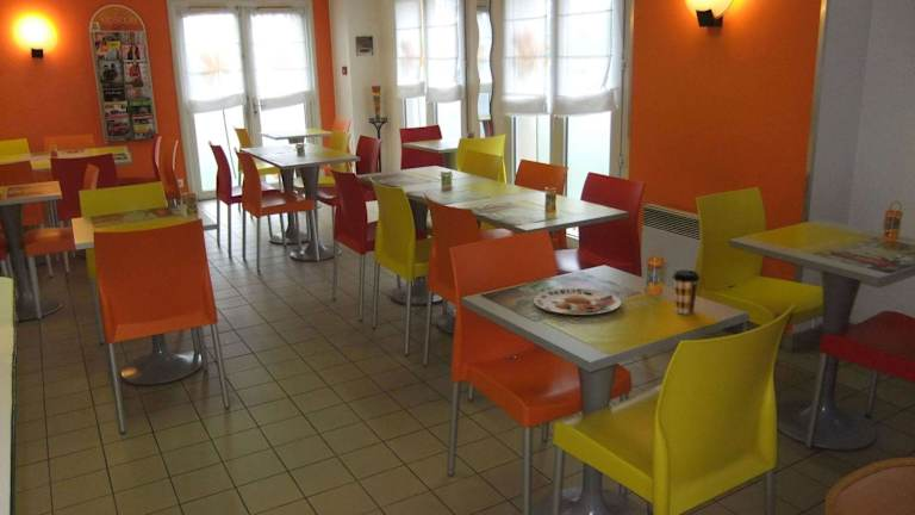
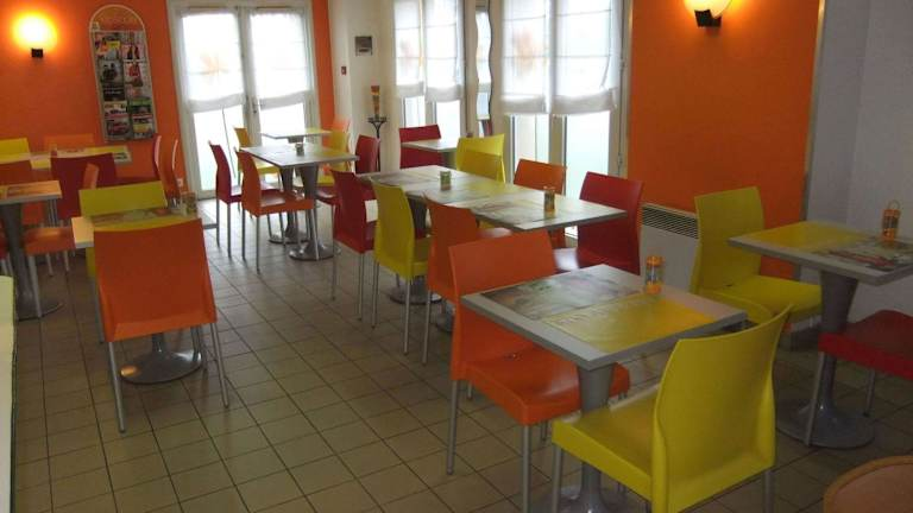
- plate (577, 302)
- coffee cup (685, 292)
